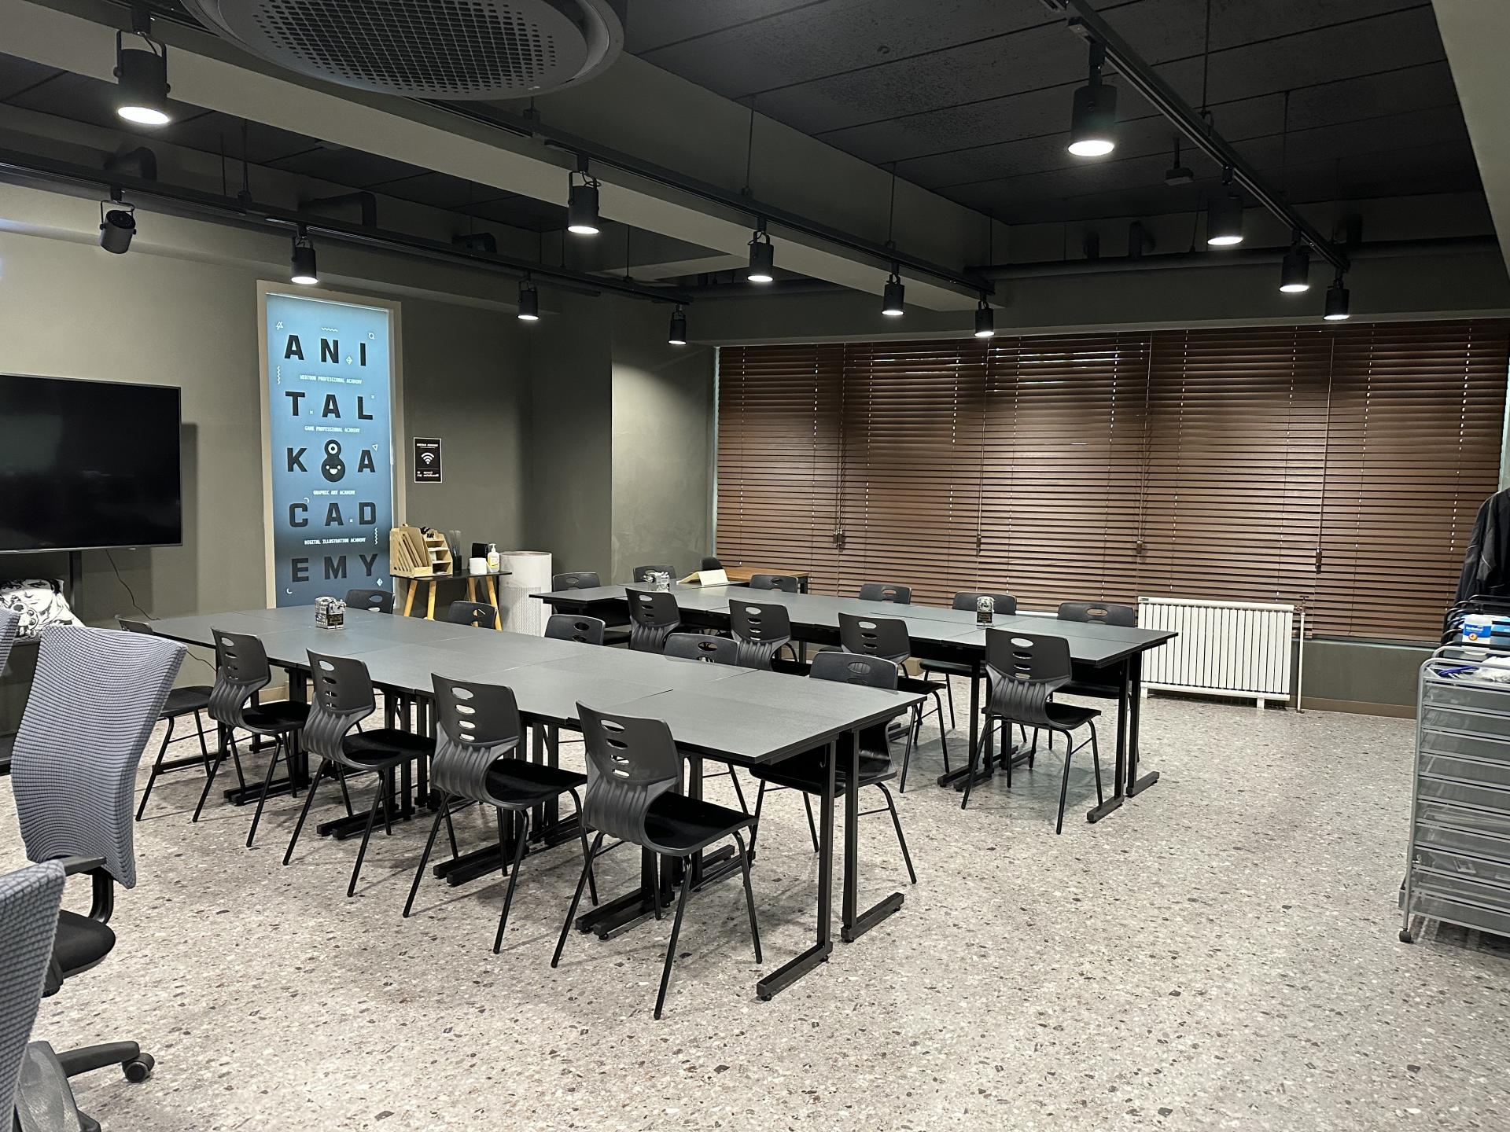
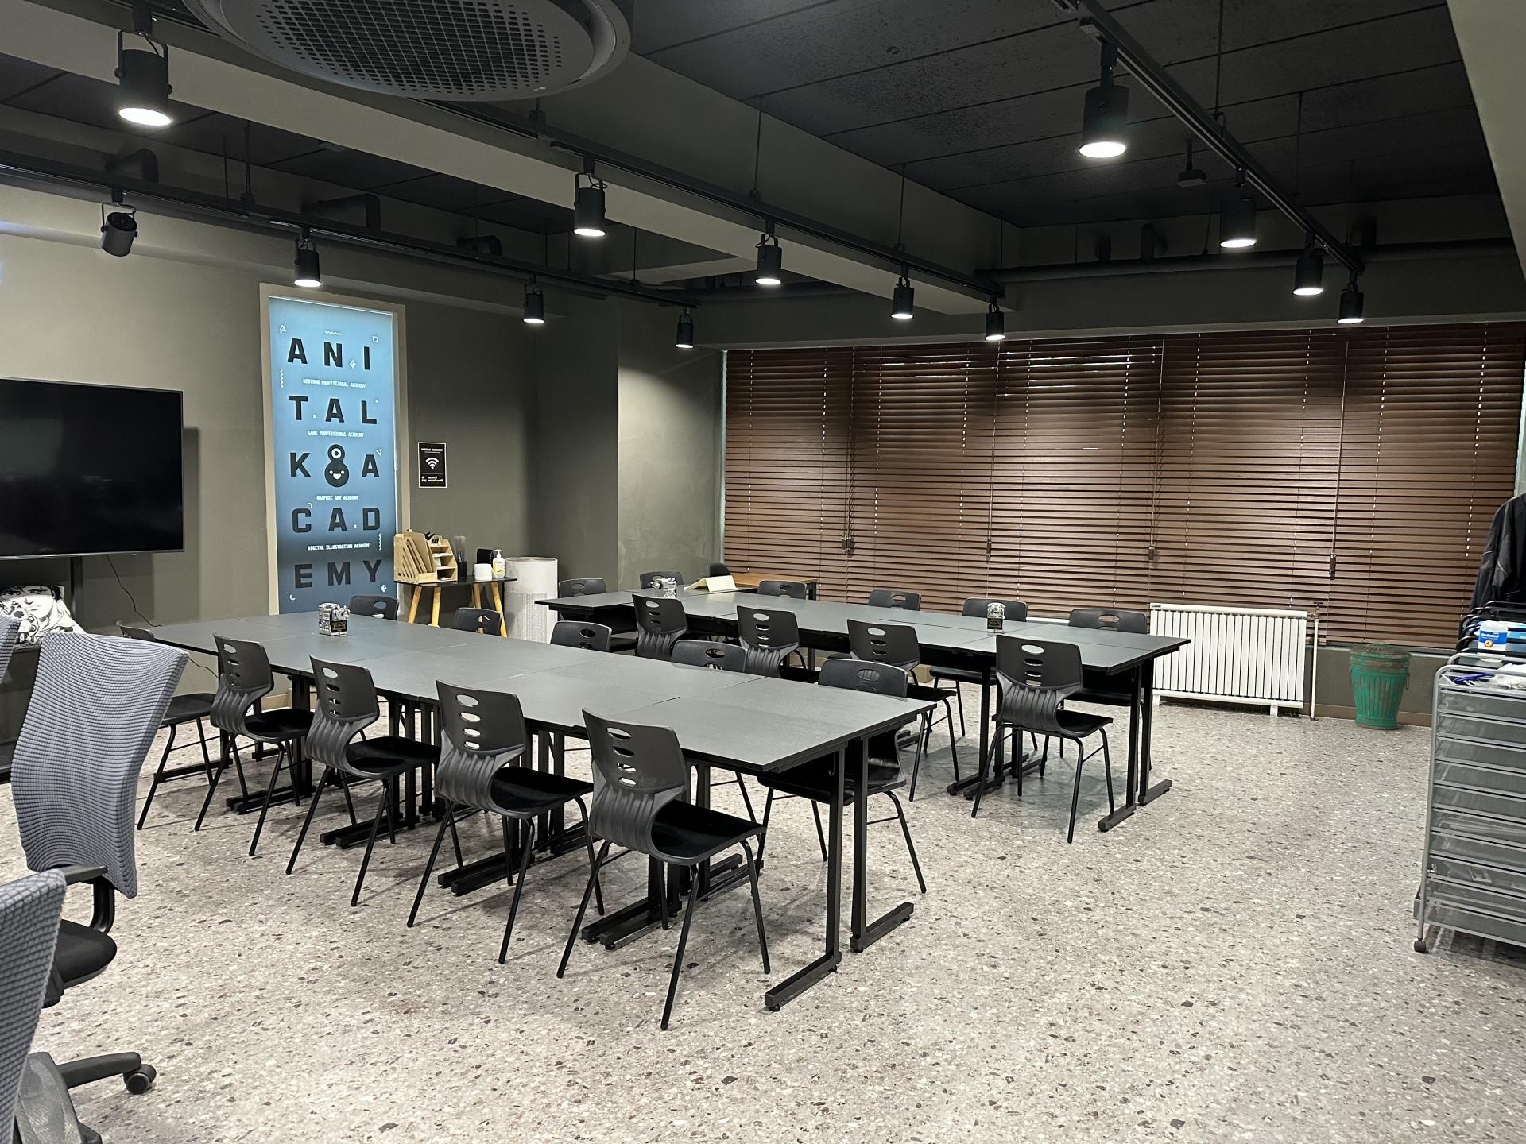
+ trash can (1378, 684)
